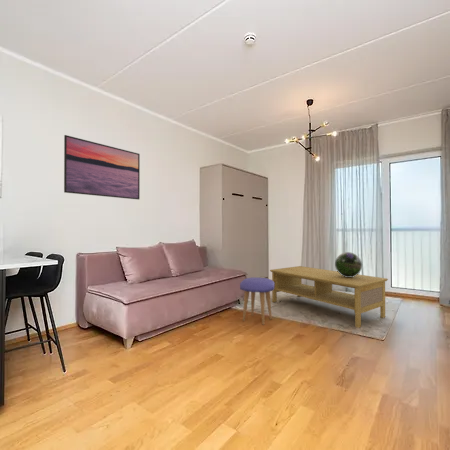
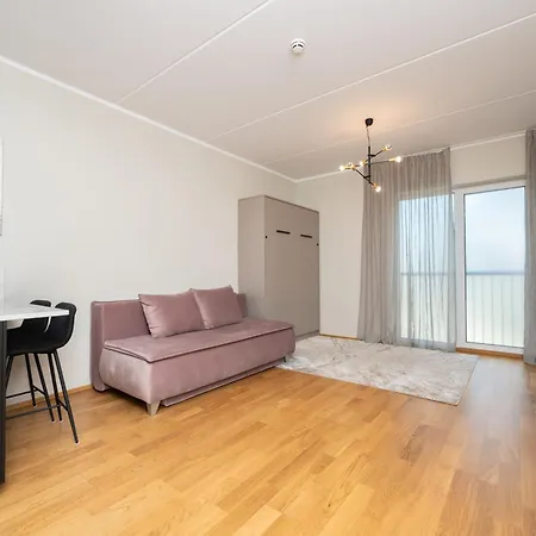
- coffee table (323, 291)
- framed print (106, 170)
- stool (254, 299)
- decorative sphere (348, 264)
